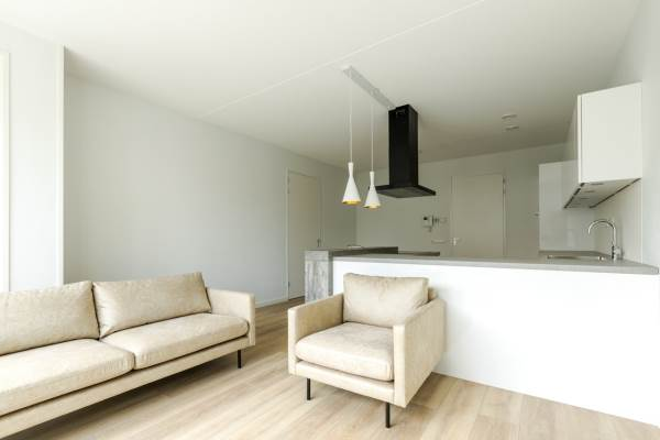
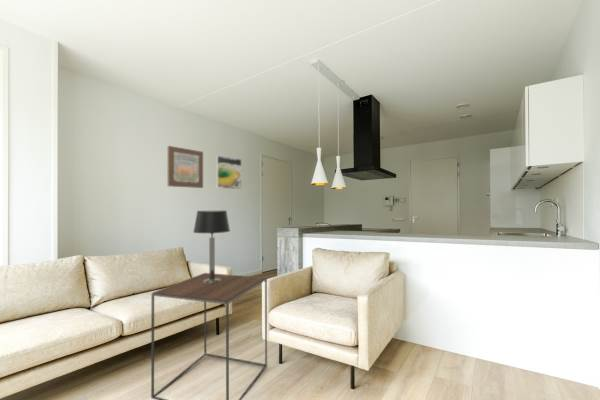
+ side table (205, 332)
+ wall art (186, 168)
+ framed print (229, 173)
+ table lamp (212, 245)
